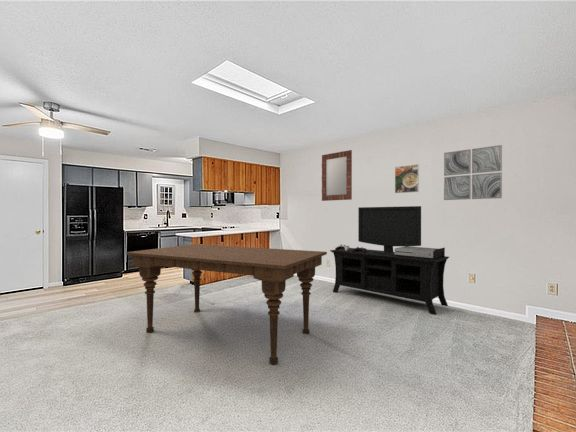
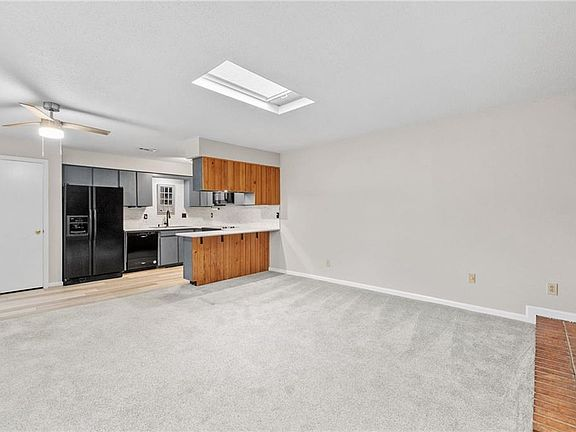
- wall art (470, 173)
- dining table (232, 273)
- home mirror (336, 176)
- media console (384, 252)
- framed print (406, 179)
